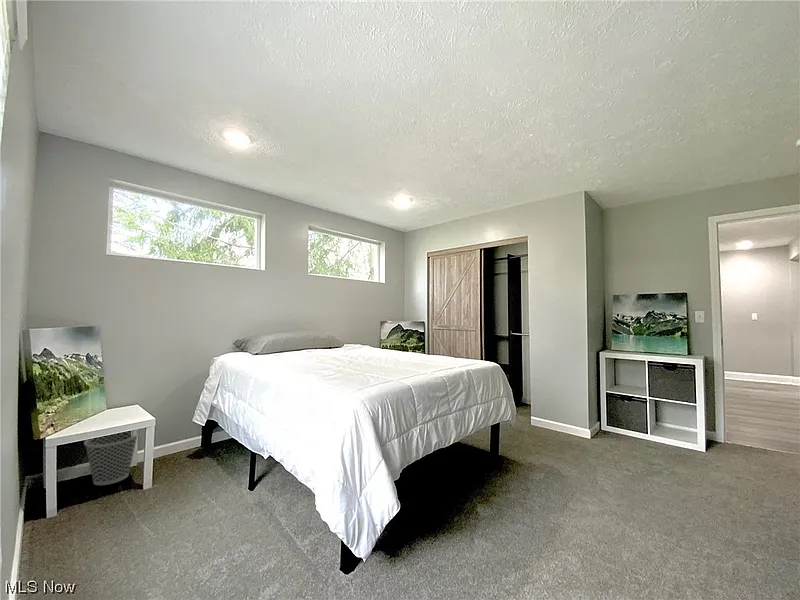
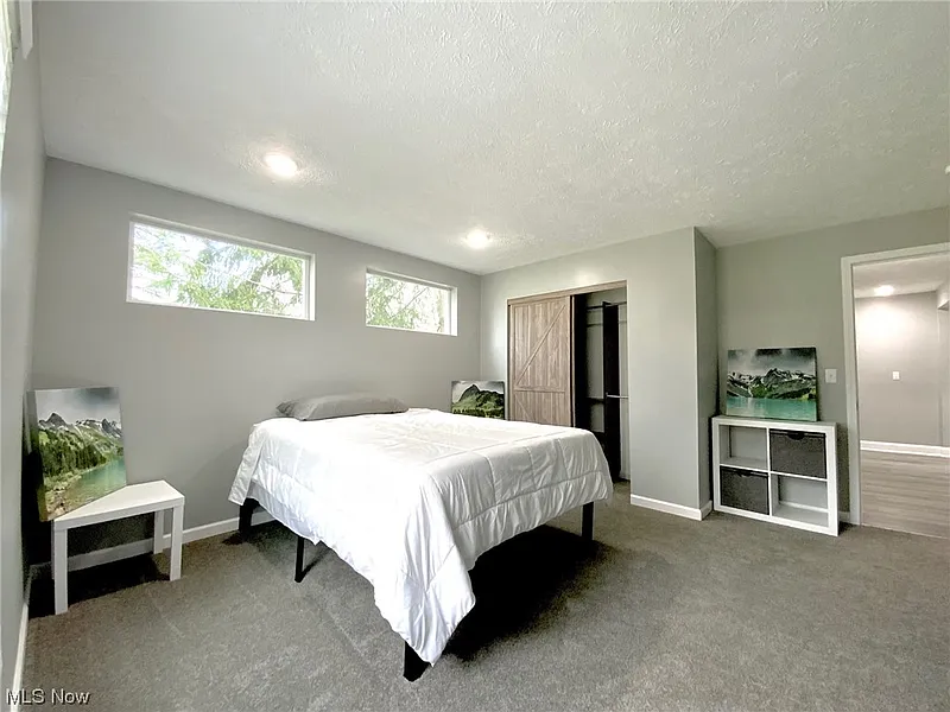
- wastebasket (111, 457)
